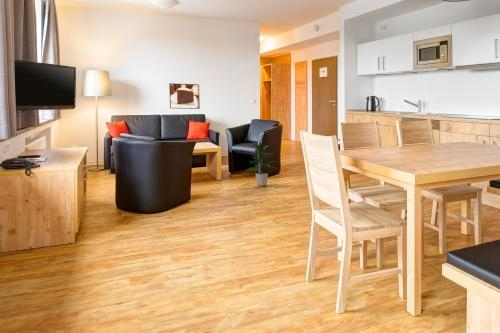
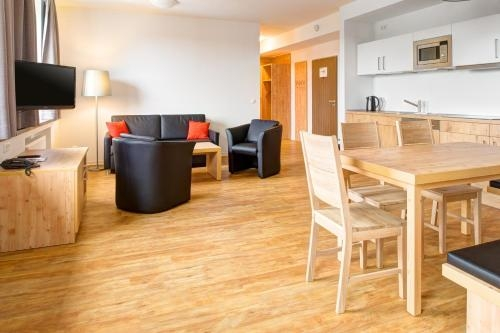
- indoor plant (260, 163)
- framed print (184, 96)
